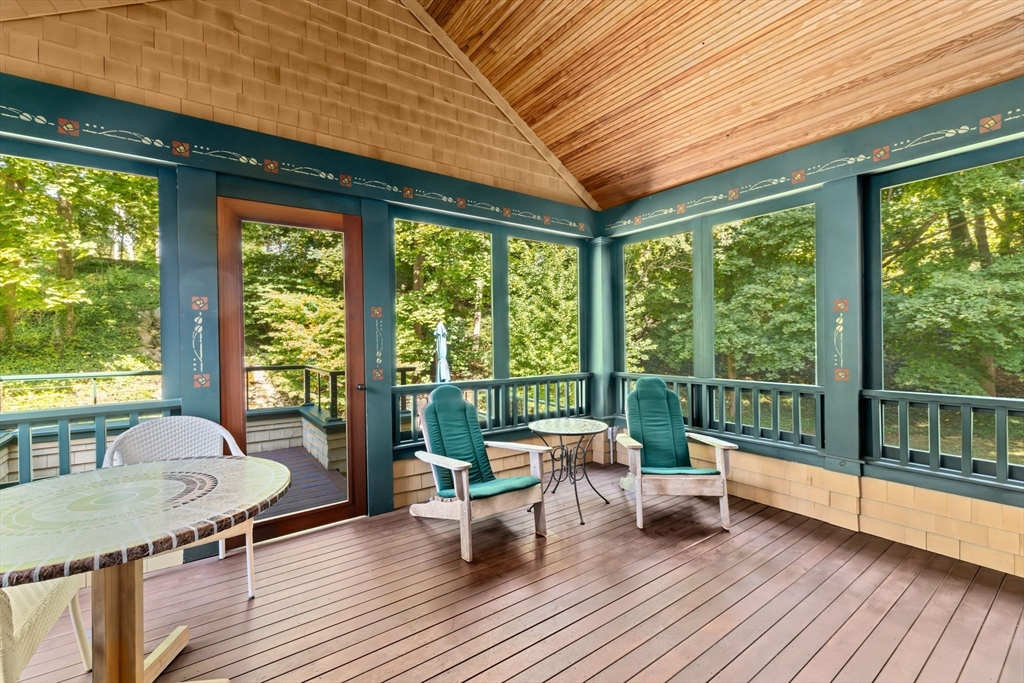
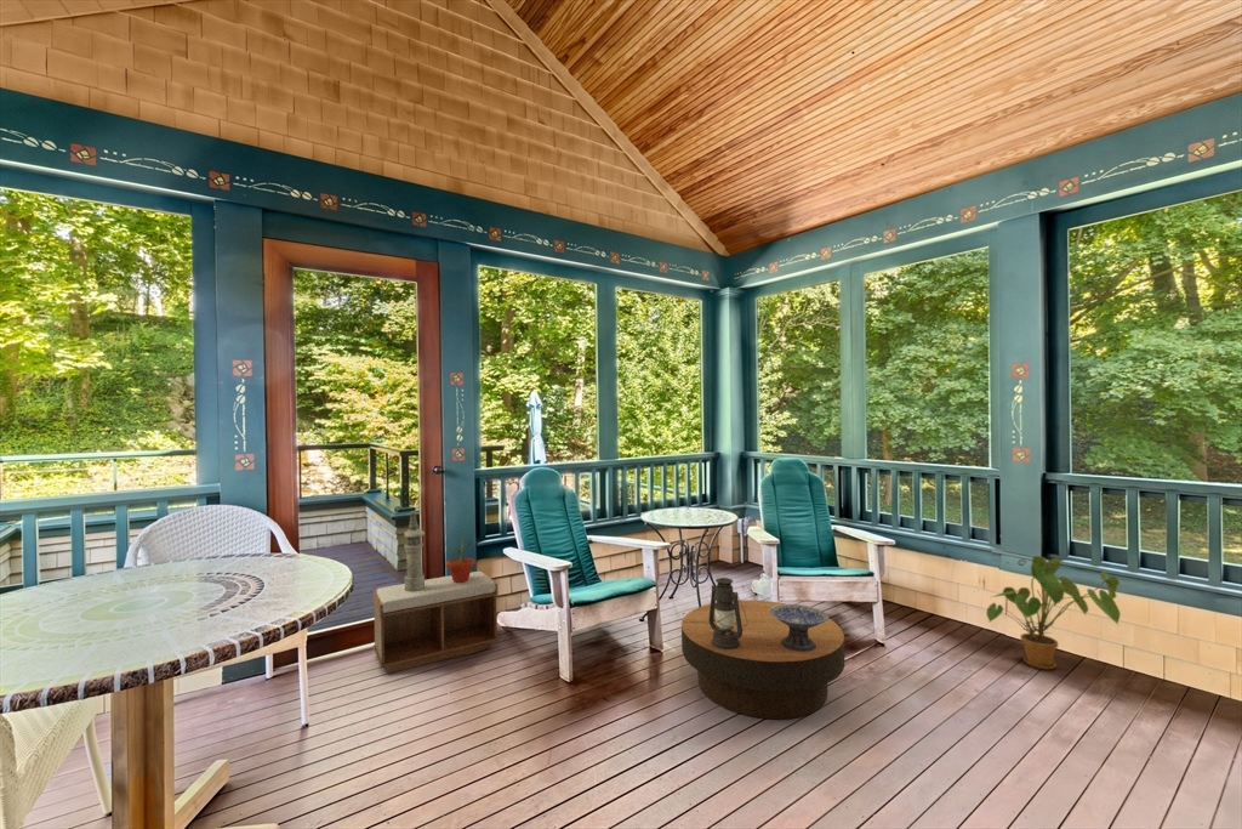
+ bench (435, 617)
+ coffee table (759, 654)
+ house plant (1049, 611)
+ lantern (414, 549)
+ lantern (725, 609)
+ potted plant (461, 558)
+ decorative bowl (798, 628)
